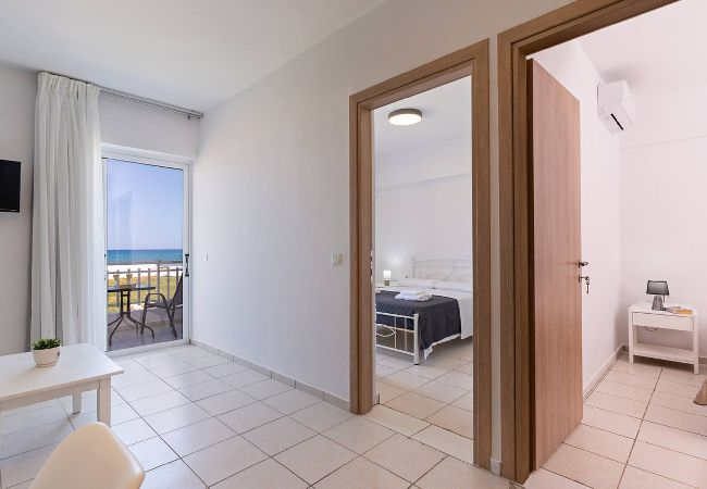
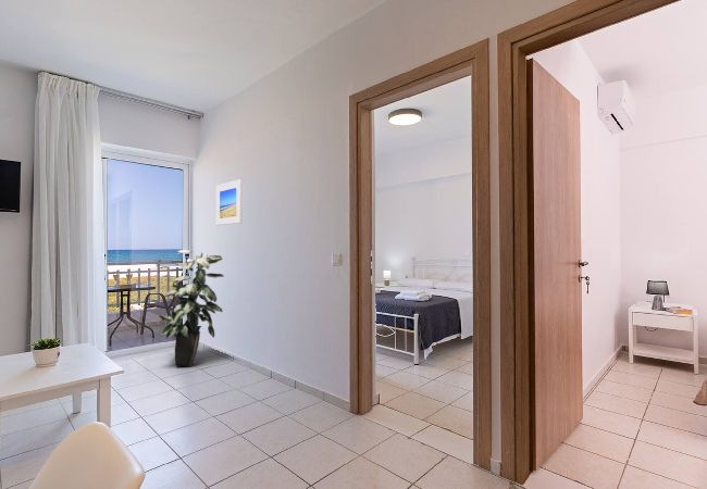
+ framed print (227, 203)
+ indoor plant (191, 306)
